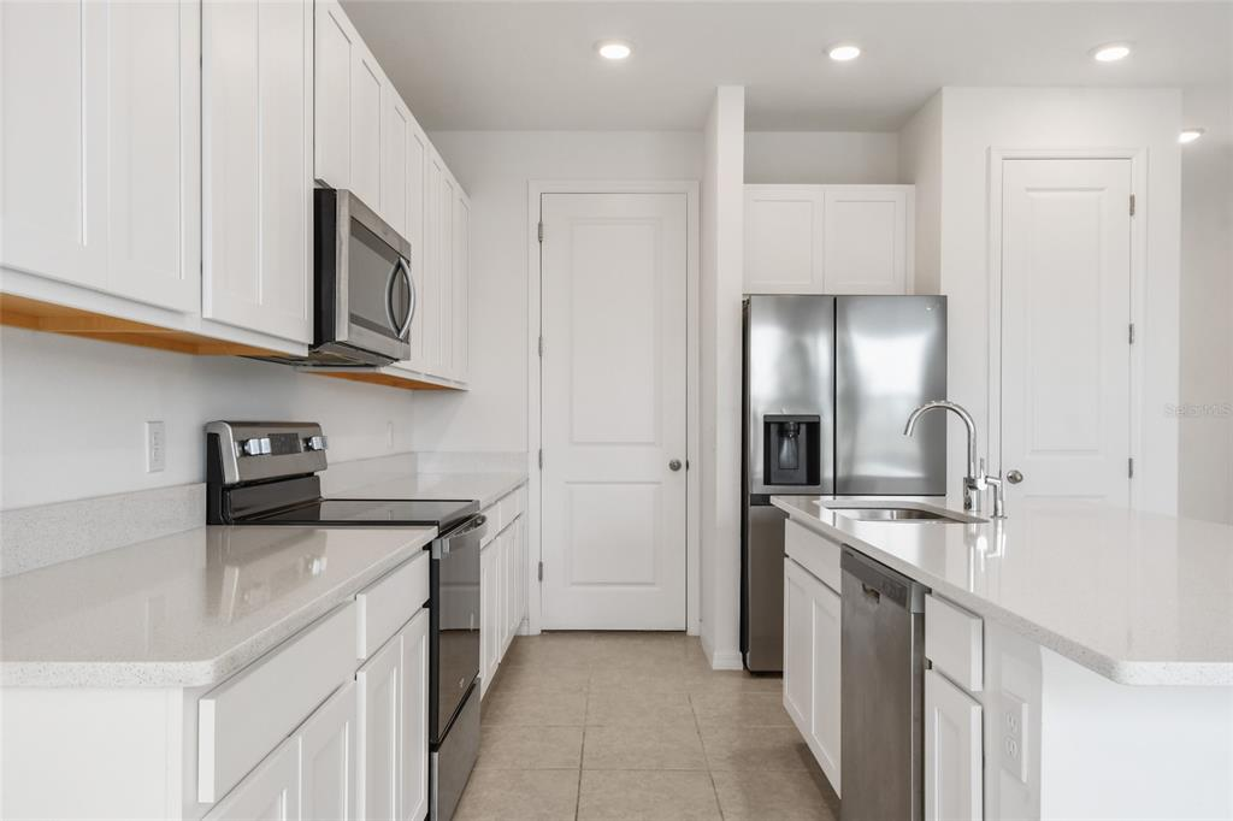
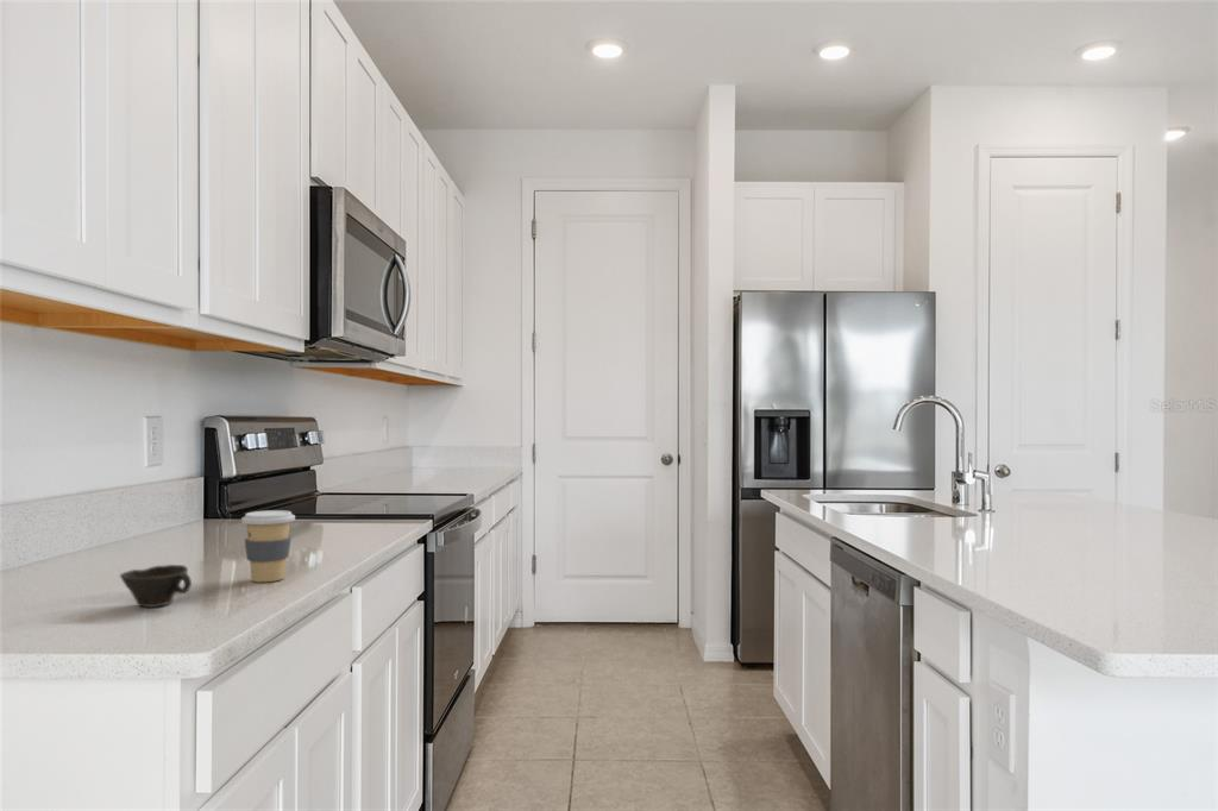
+ coffee cup (268, 546)
+ cup (157, 586)
